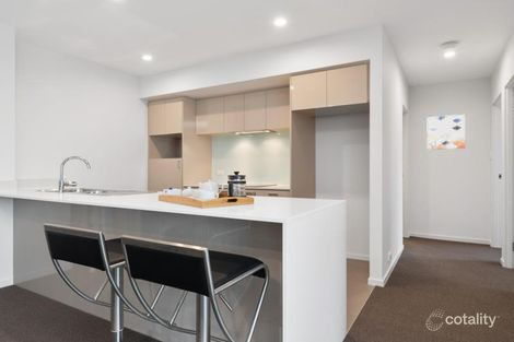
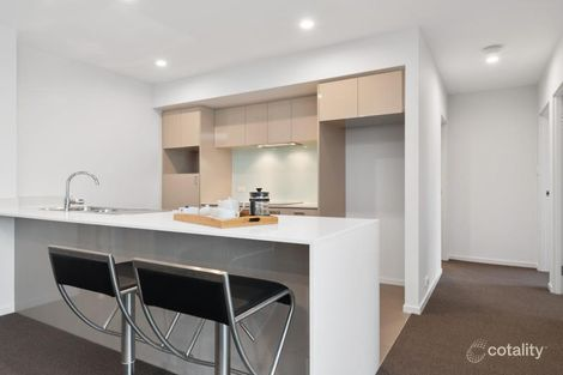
- wall art (445, 132)
